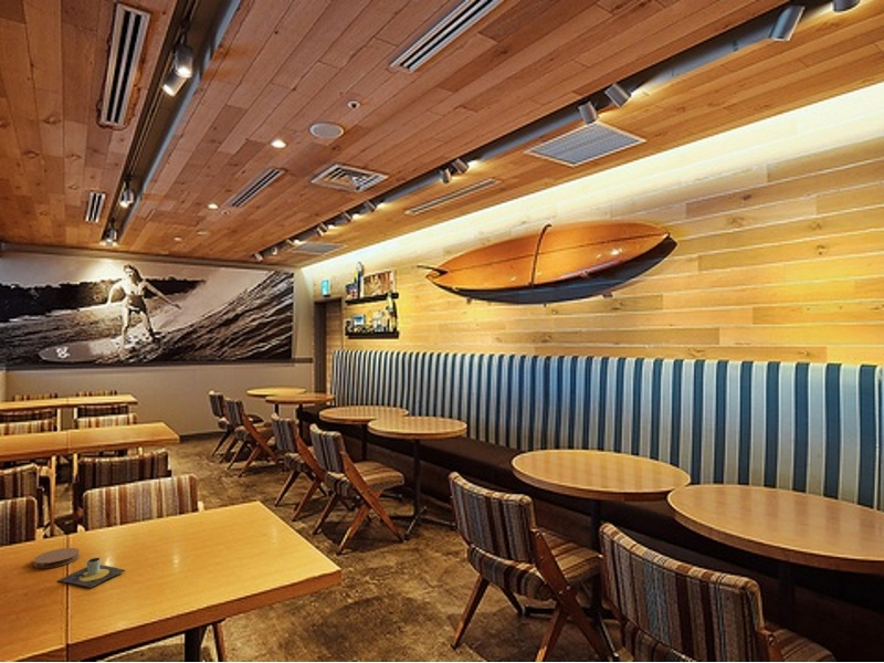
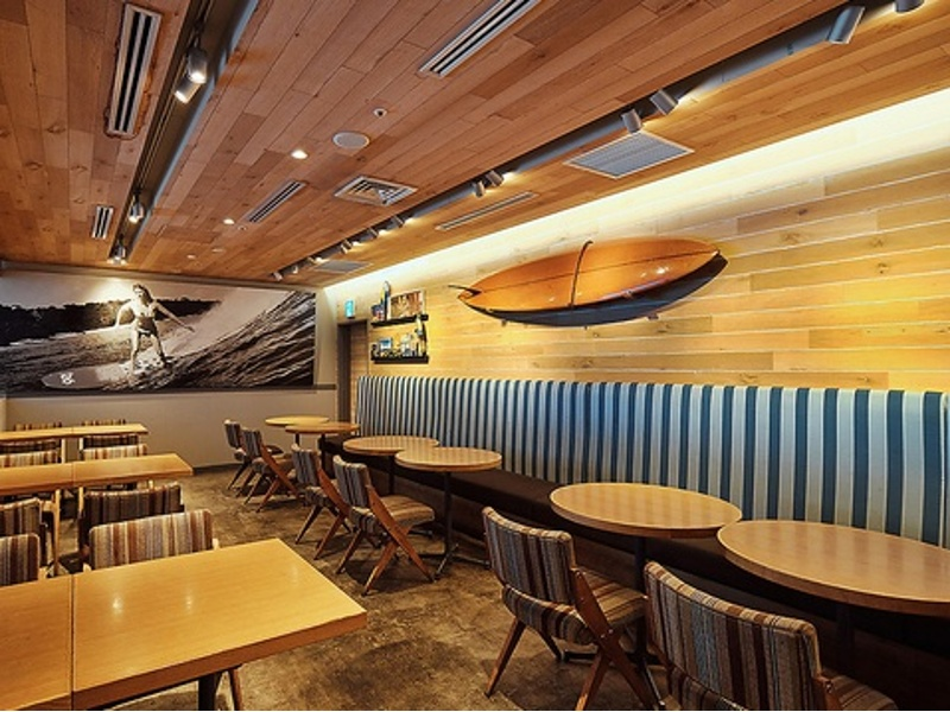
- coaster (56, 557)
- mug (92, 568)
